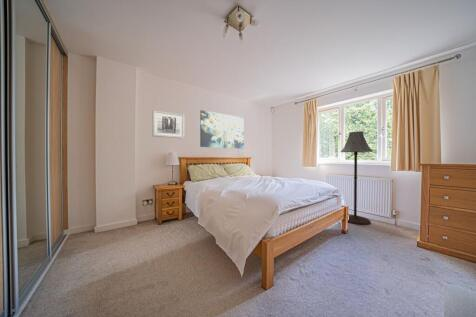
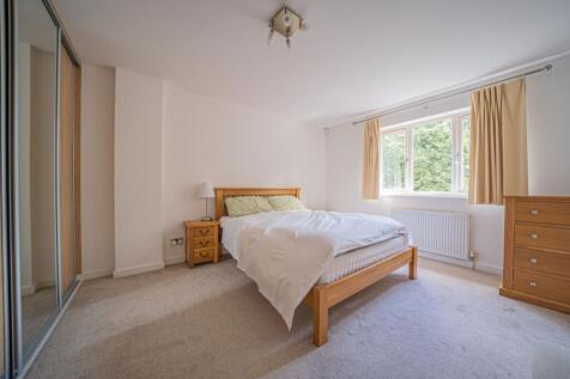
- wall art (169, 125)
- floor lamp (355, 176)
- wall art (223, 131)
